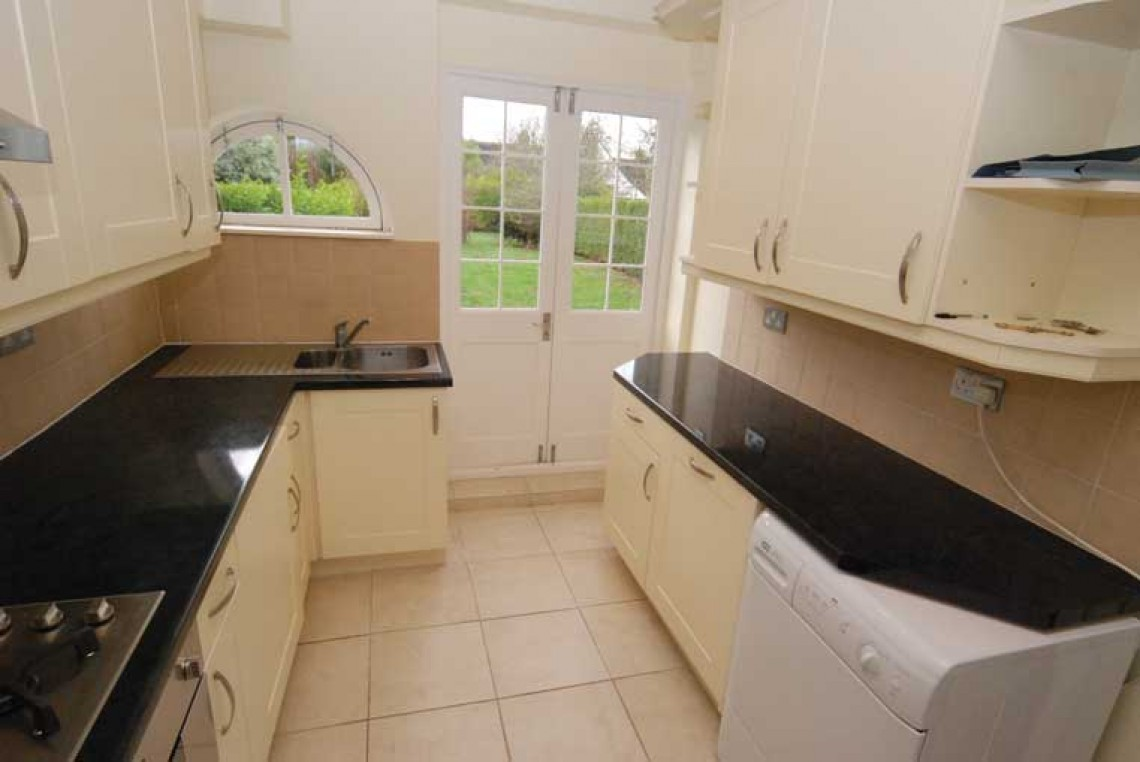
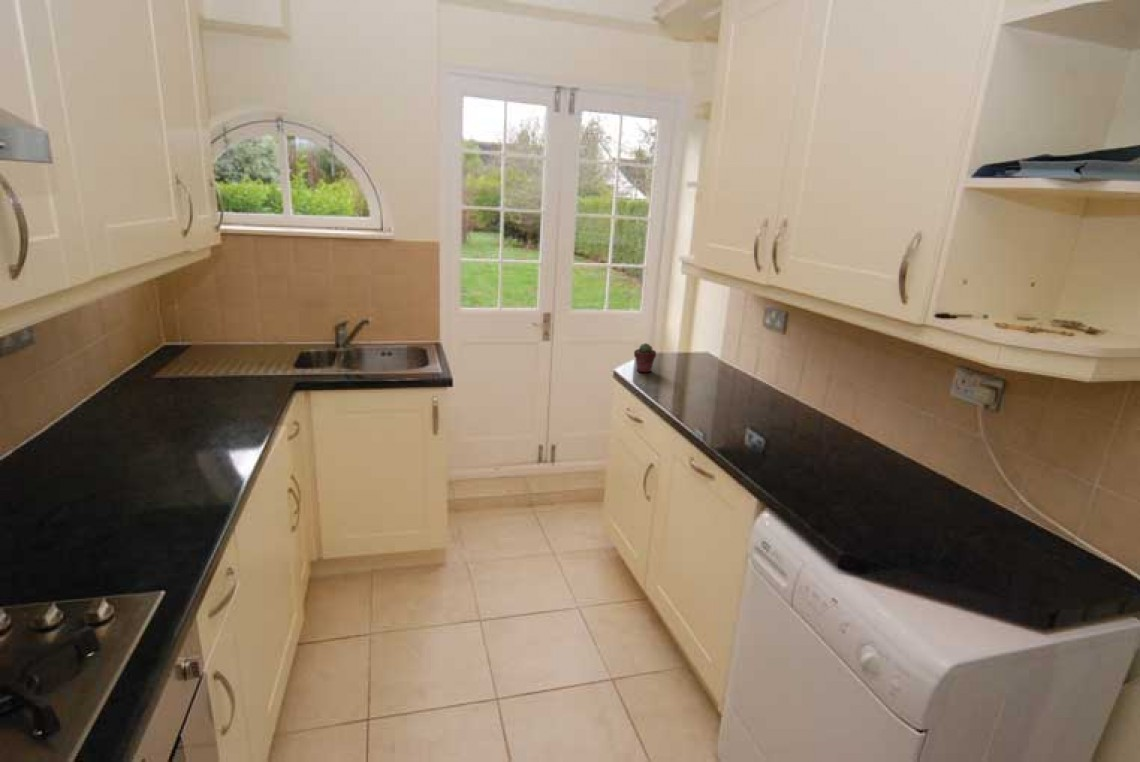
+ potted succulent (644, 356)
